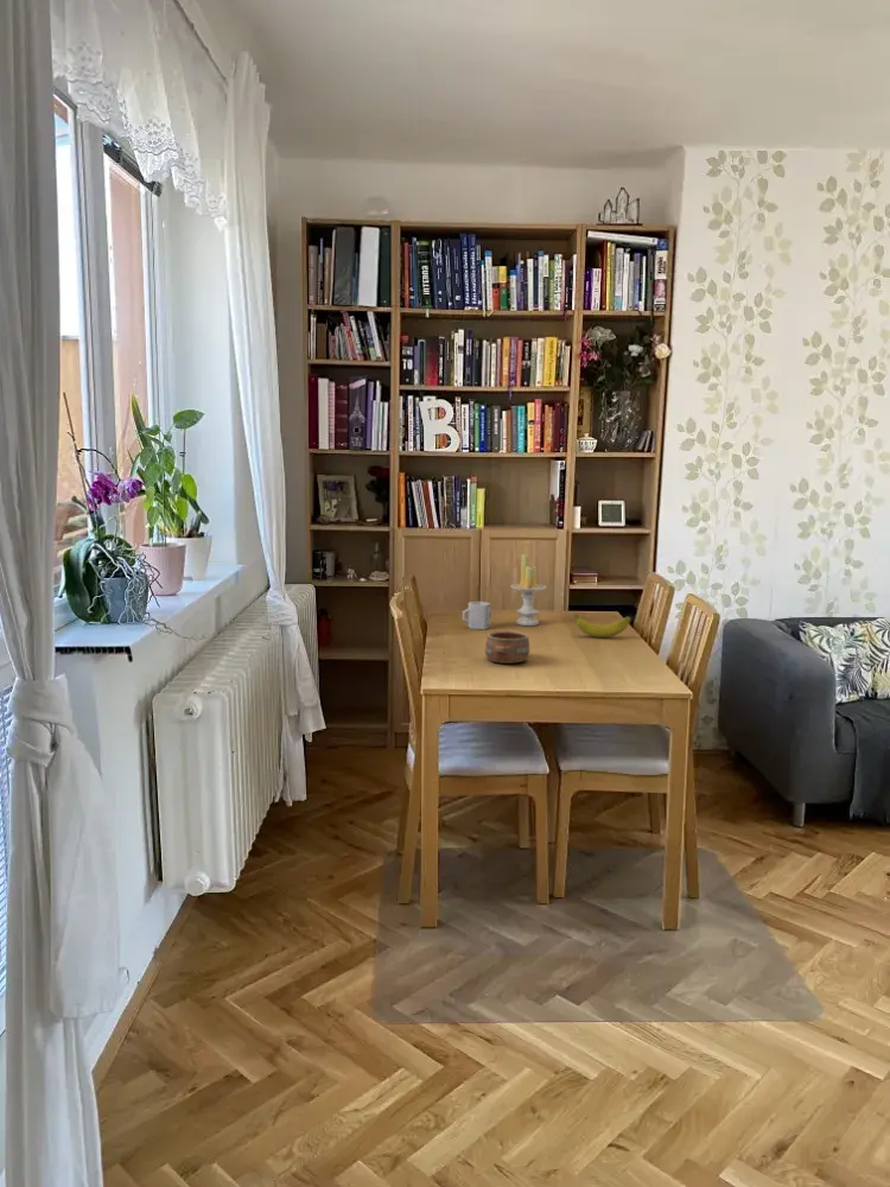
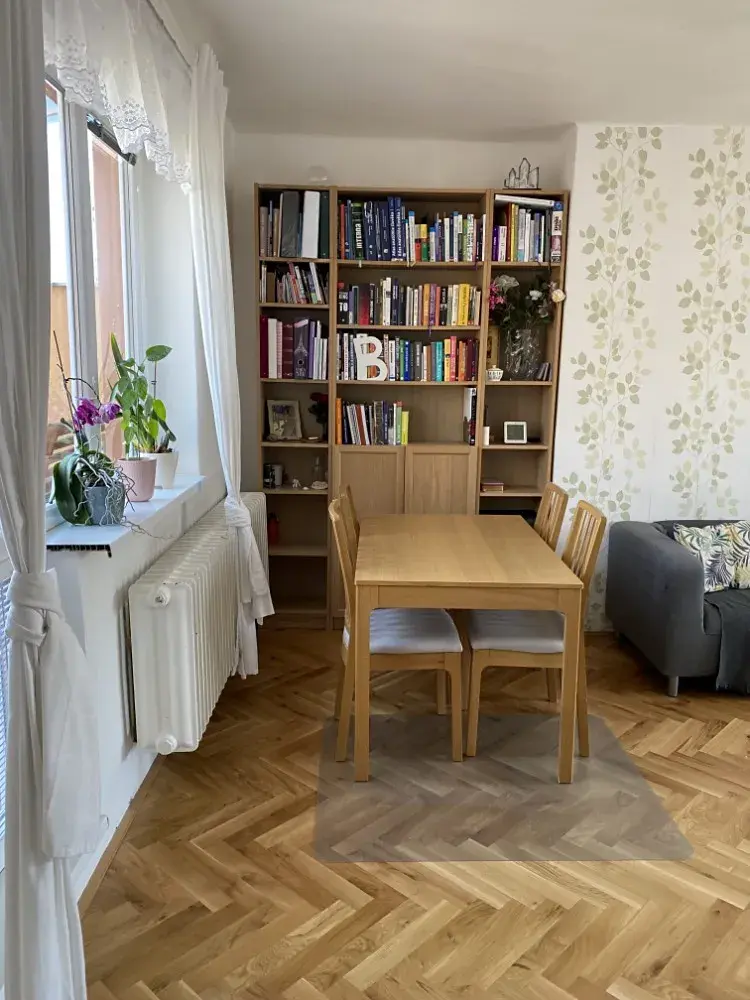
- pottery (507, 647)
- cup (476, 615)
- banana (600, 626)
- candle (528, 589)
